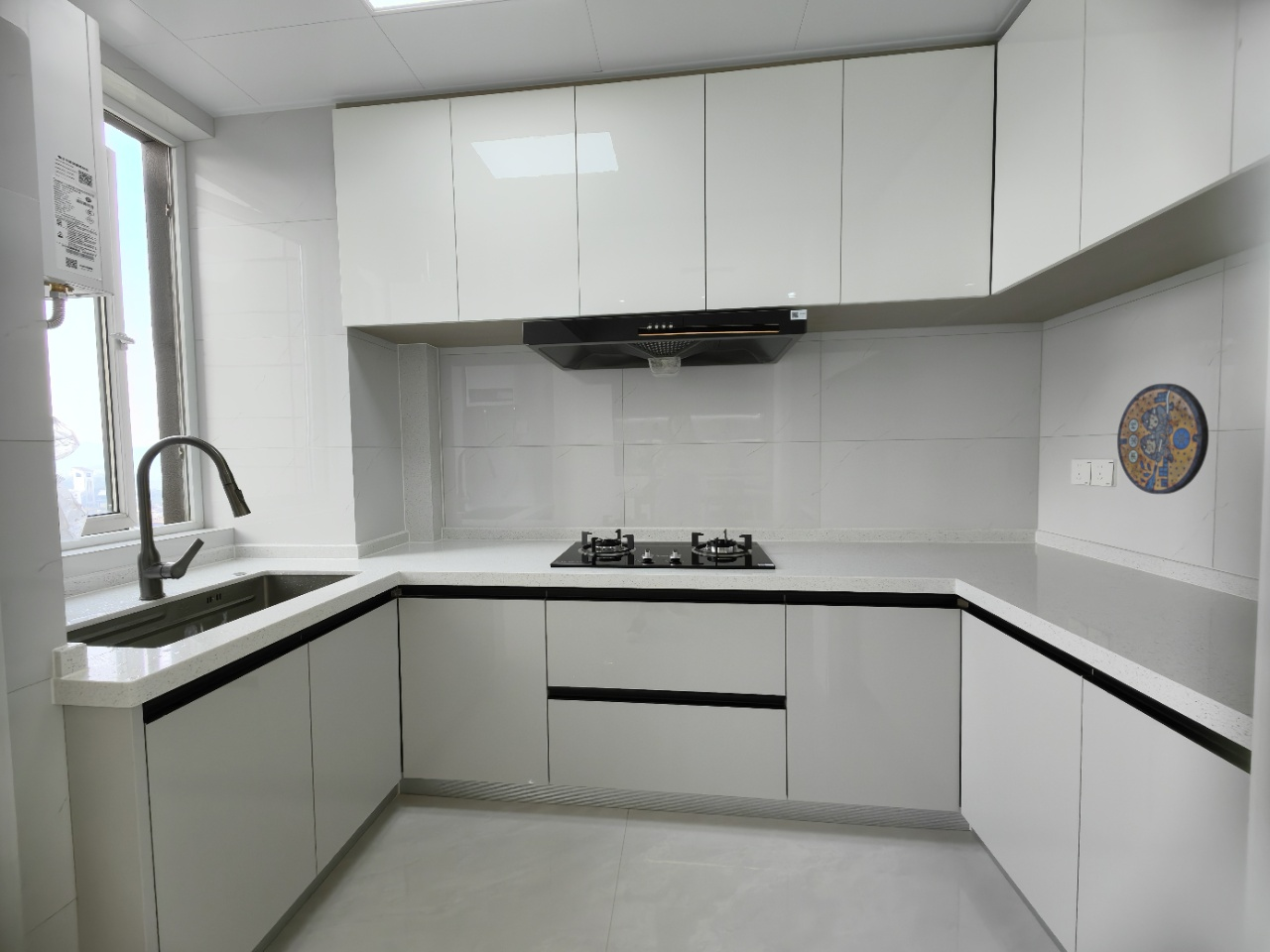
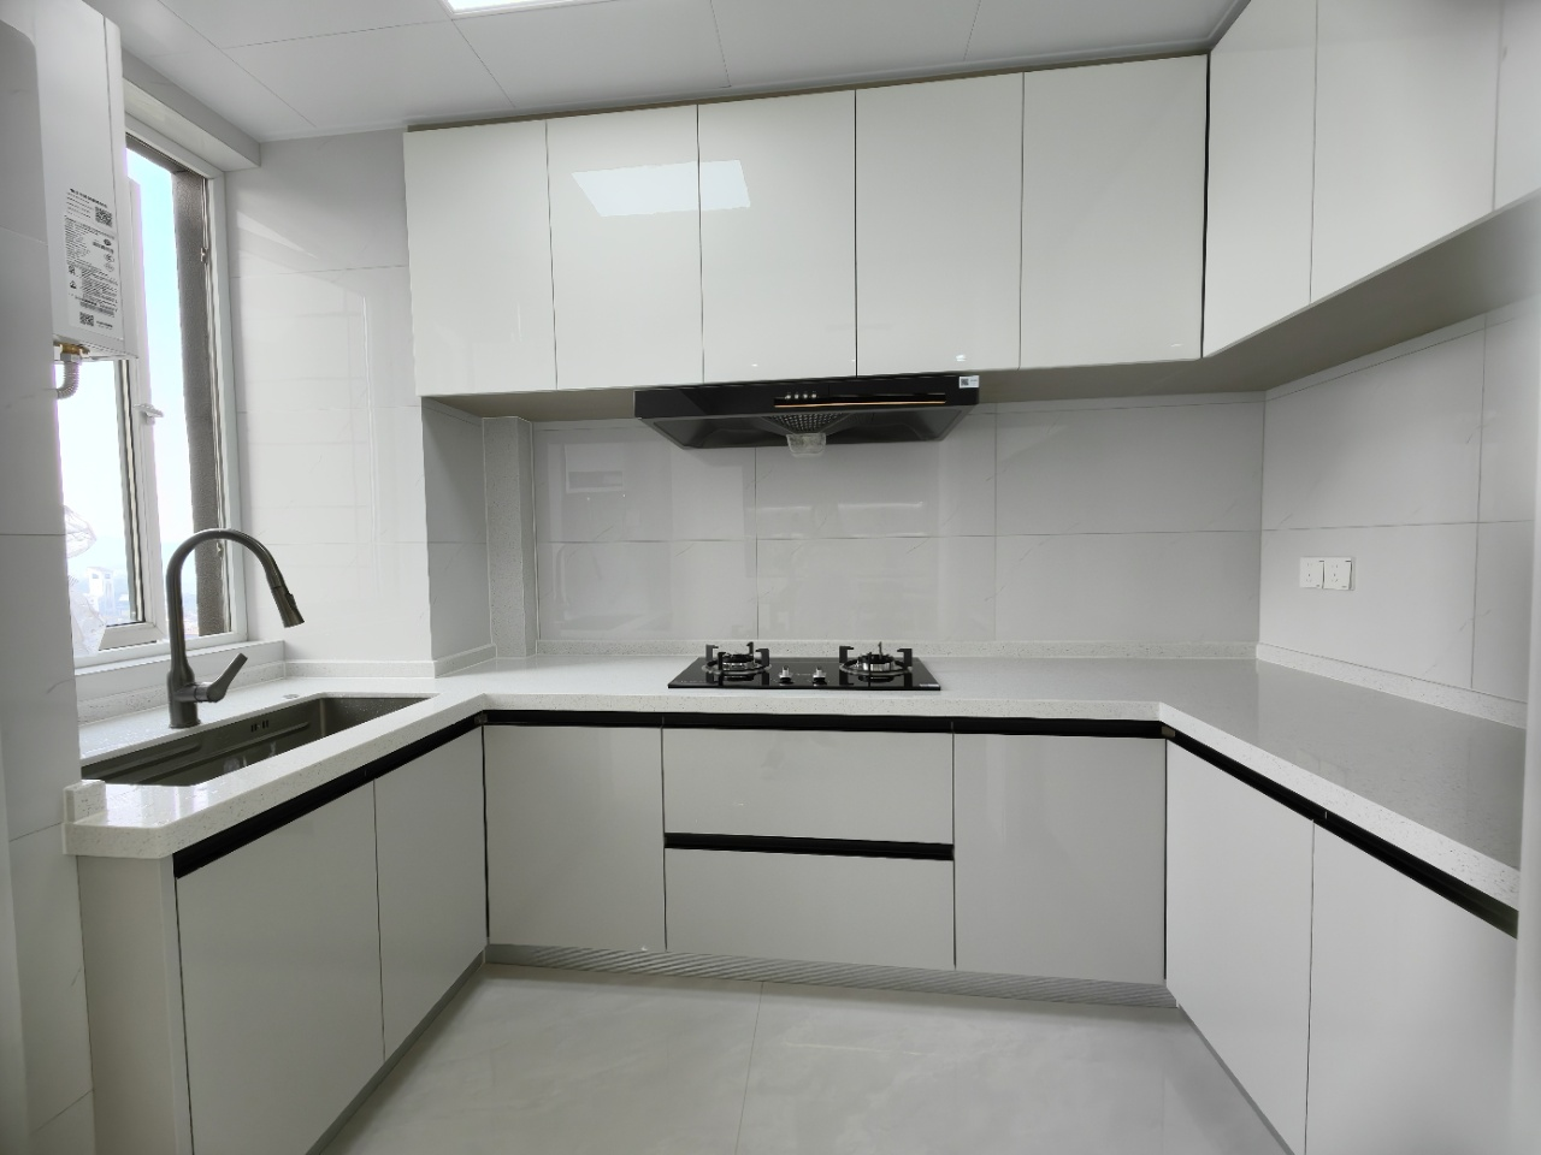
- manhole cover (1158, 438)
